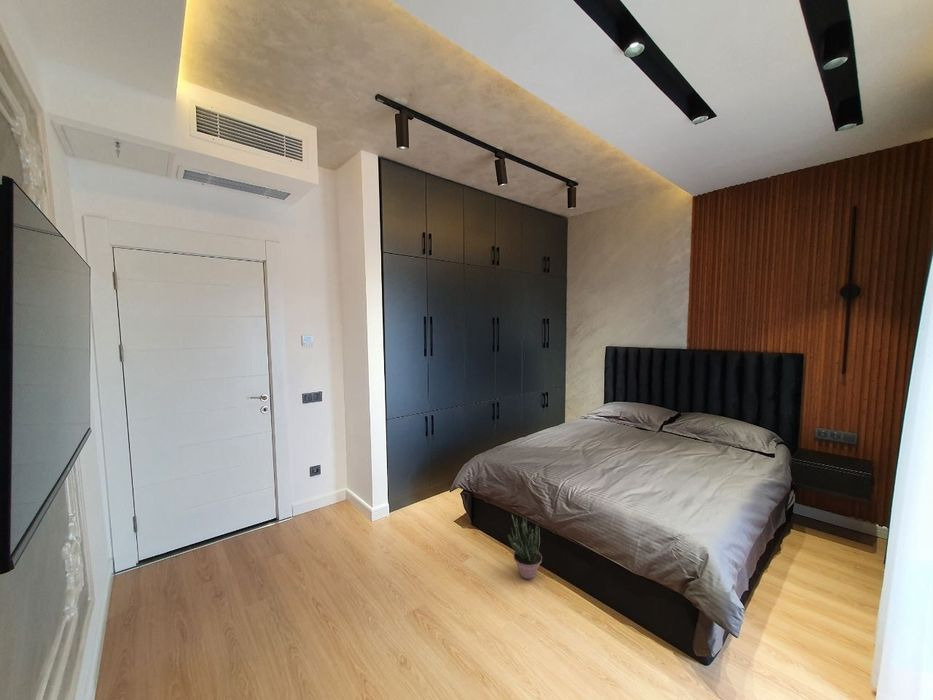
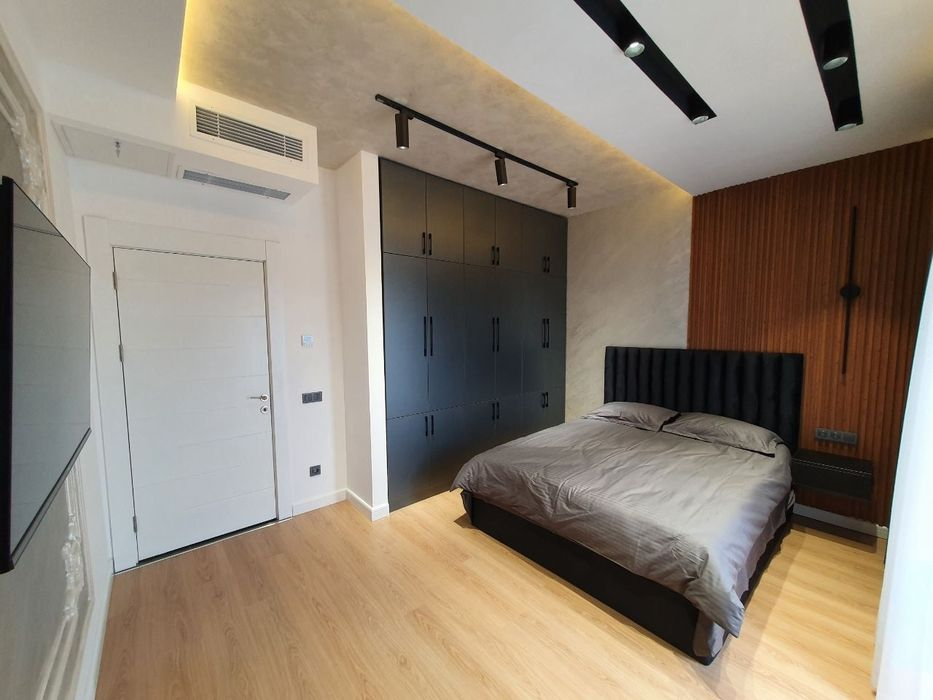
- potted plant (524, 547)
